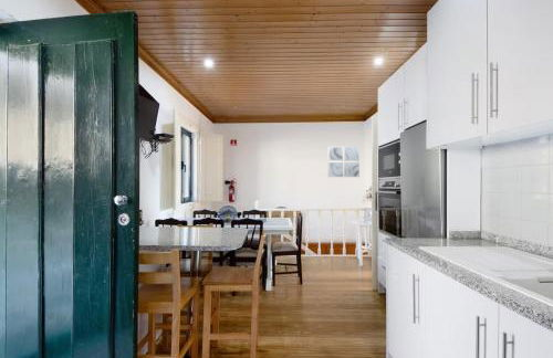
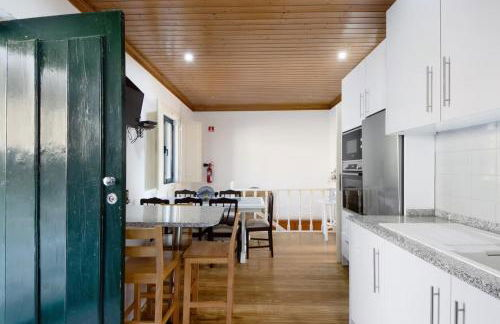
- wall art (344, 160)
